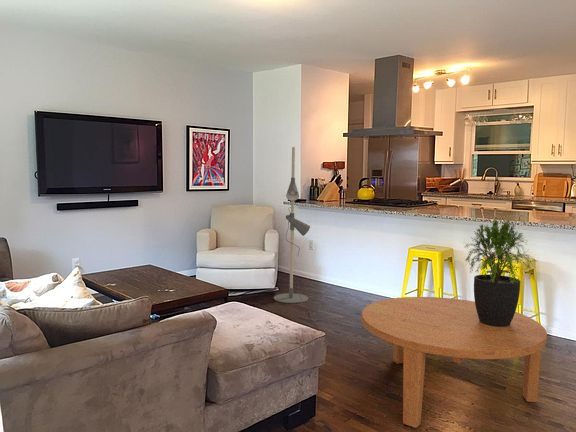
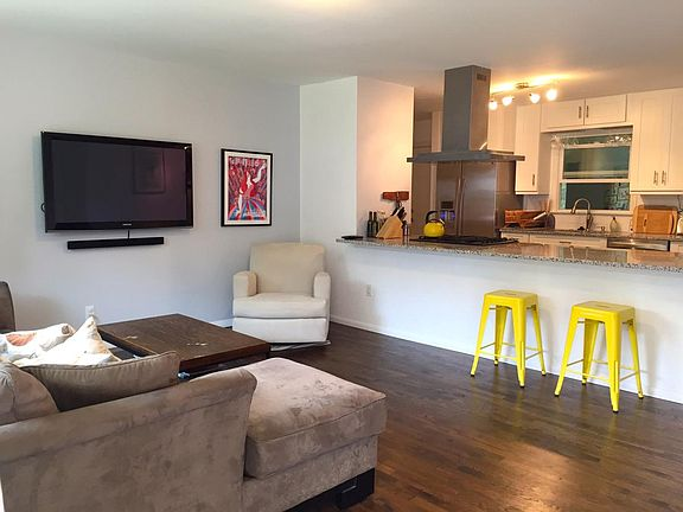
- potted plant (493, 269)
- floor lamp (300, 227)
- coffee table (447, 355)
